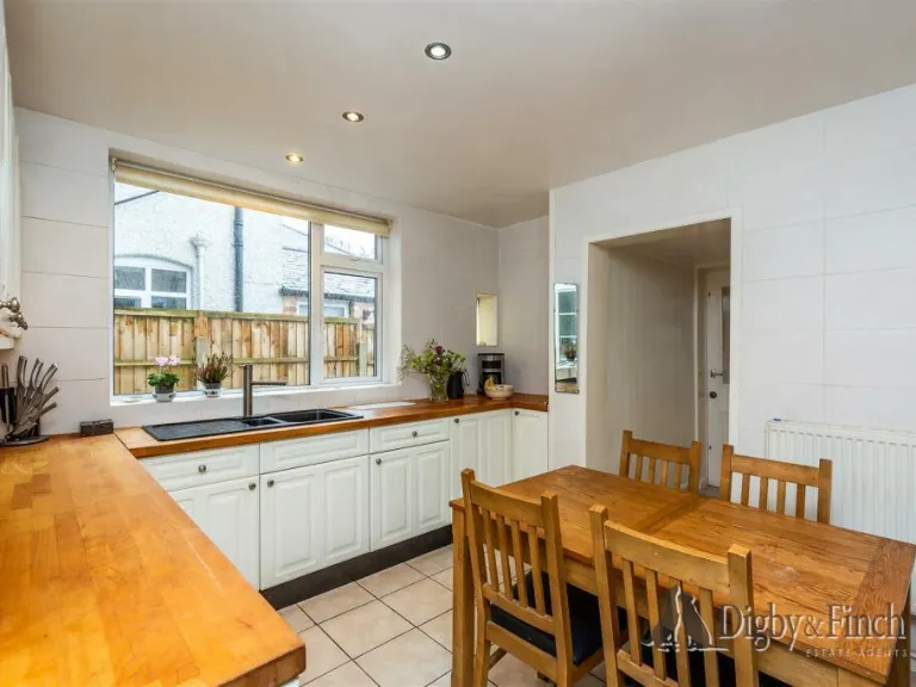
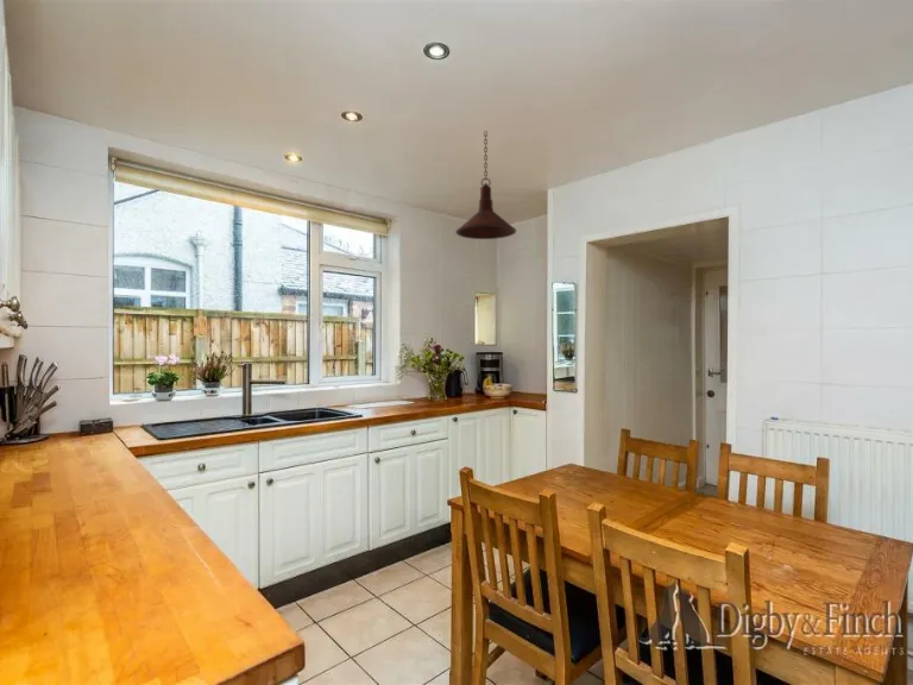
+ pendant light (485, 180)
